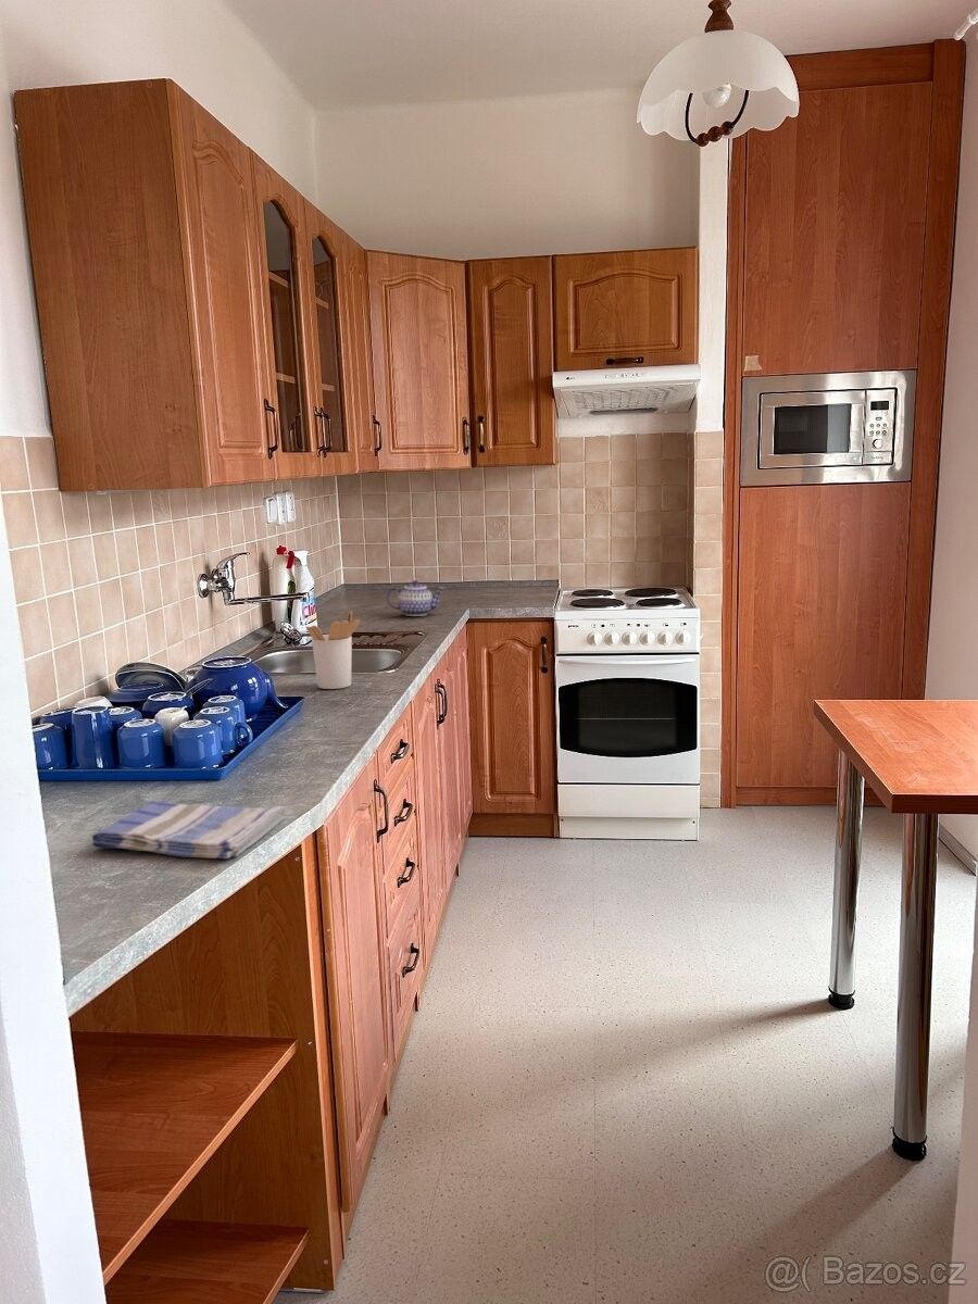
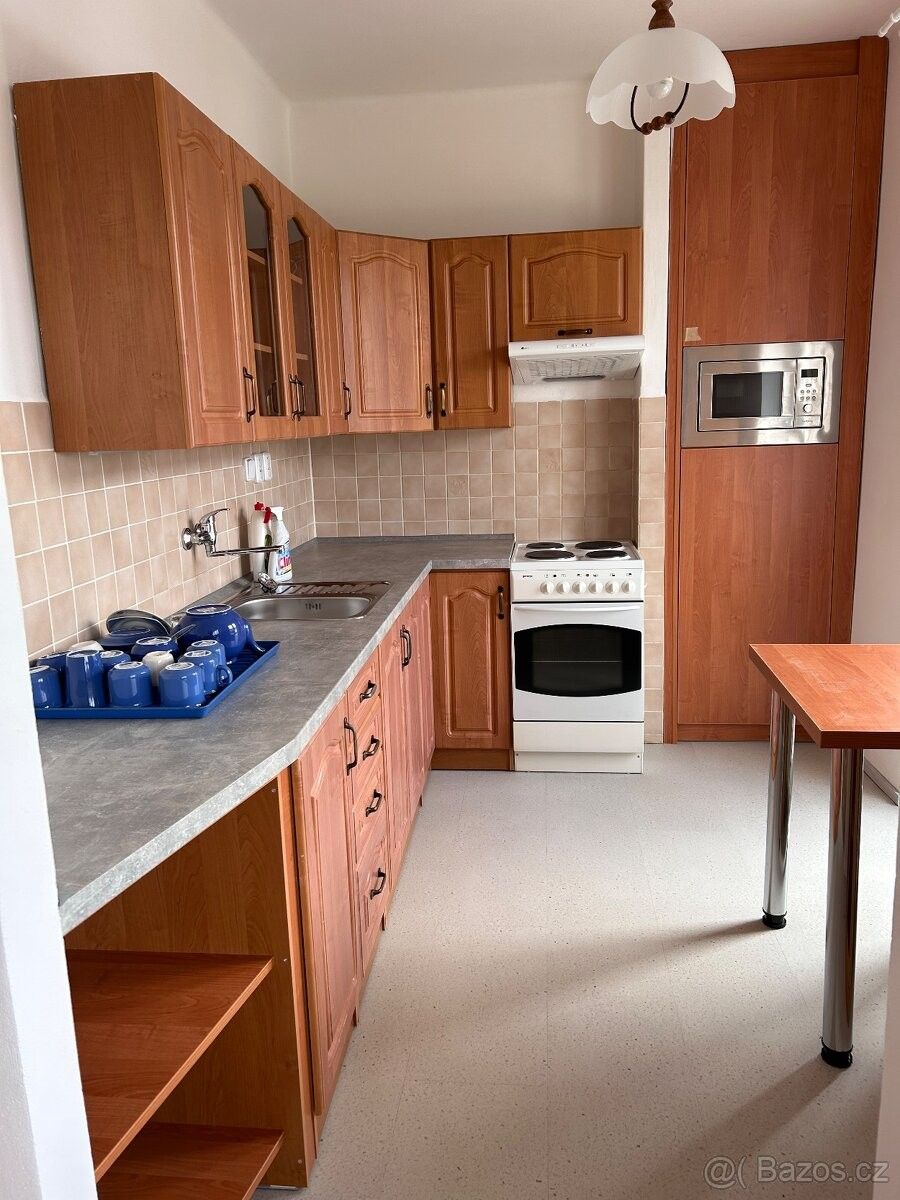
- teapot (415, 597)
- dish towel (191, 825)
- utensil holder (337, 650)
